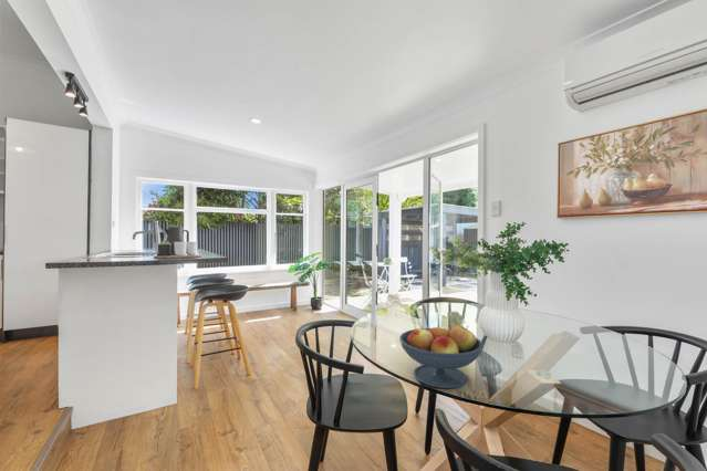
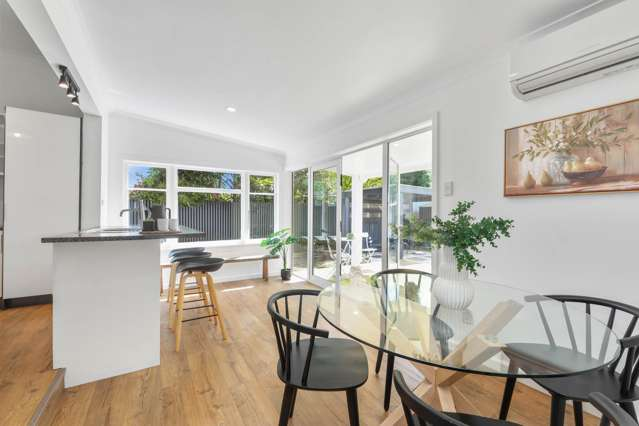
- fruit bowl (439, 350)
